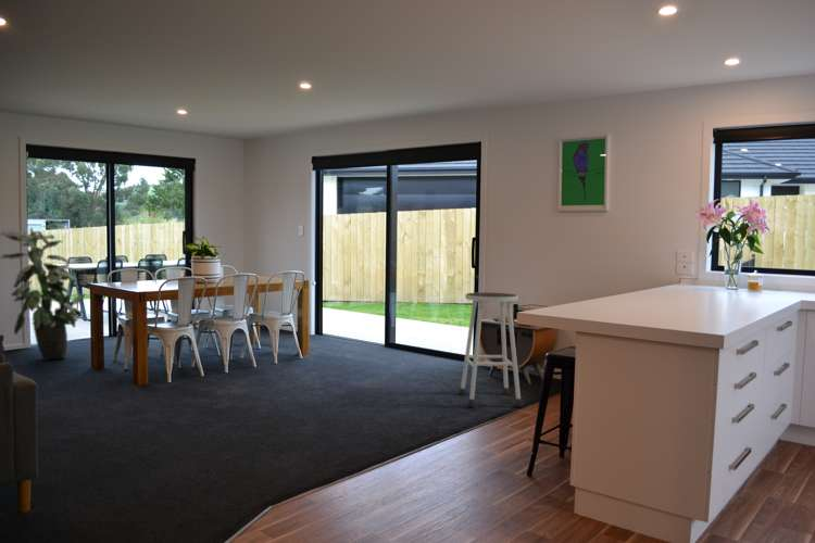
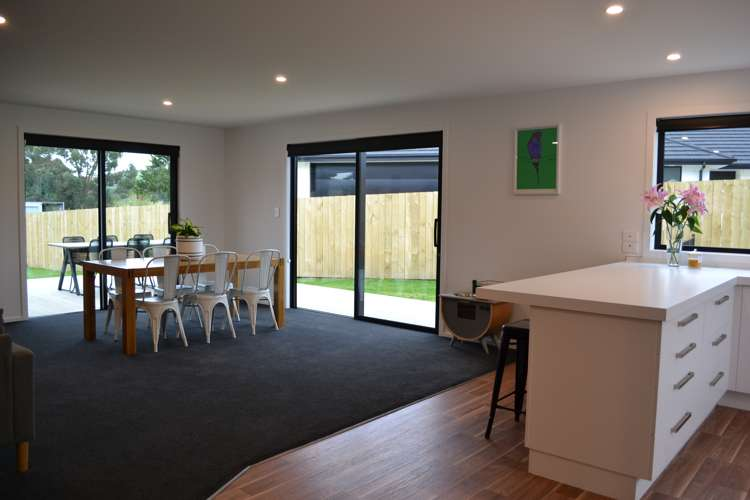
- indoor plant (45, 292)
- stool (490, 355)
